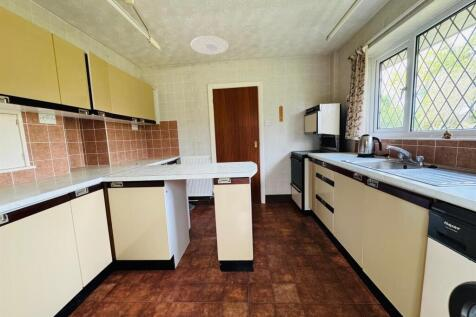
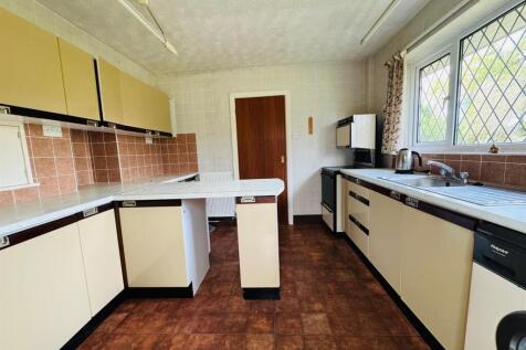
- ceiling light (209, 44)
